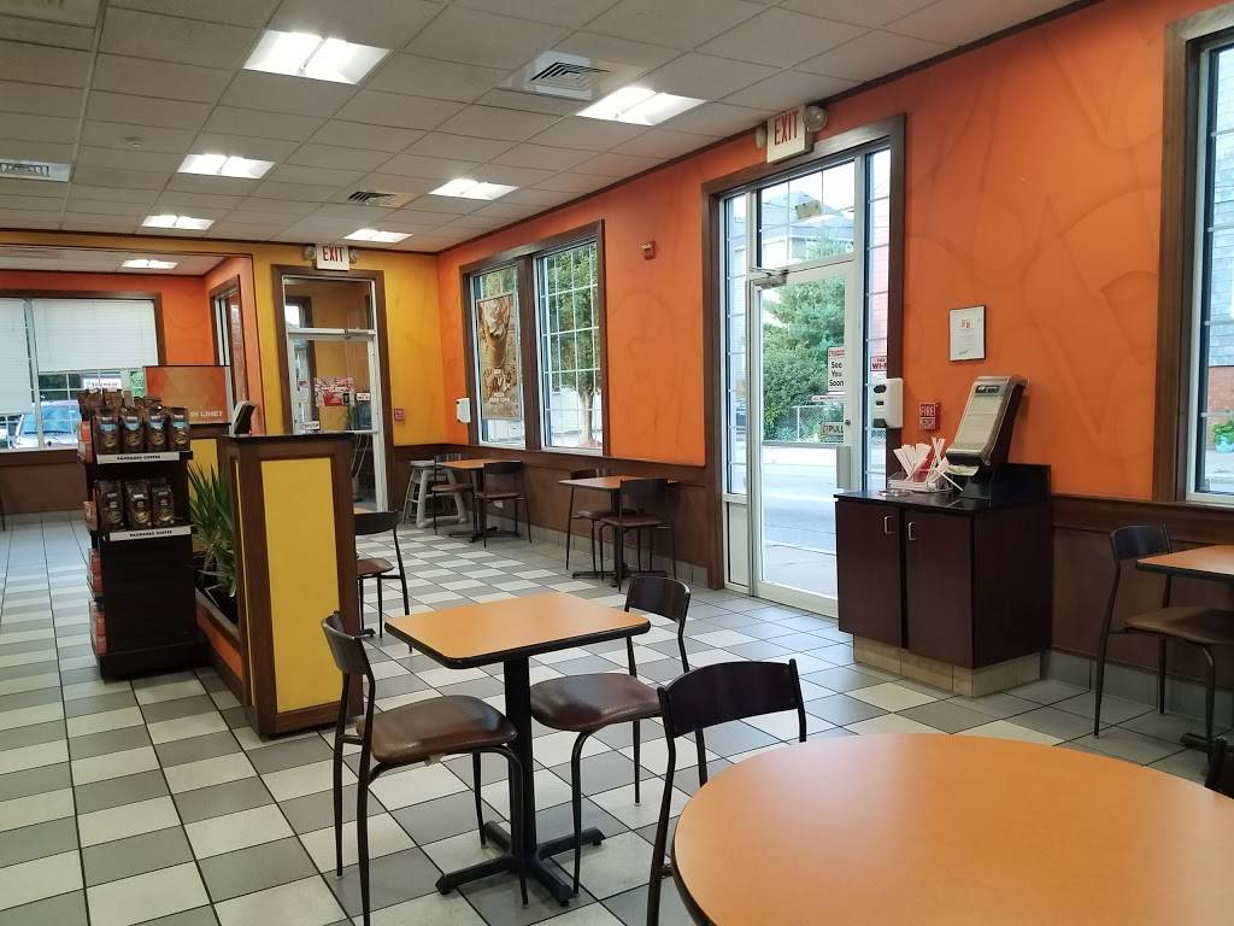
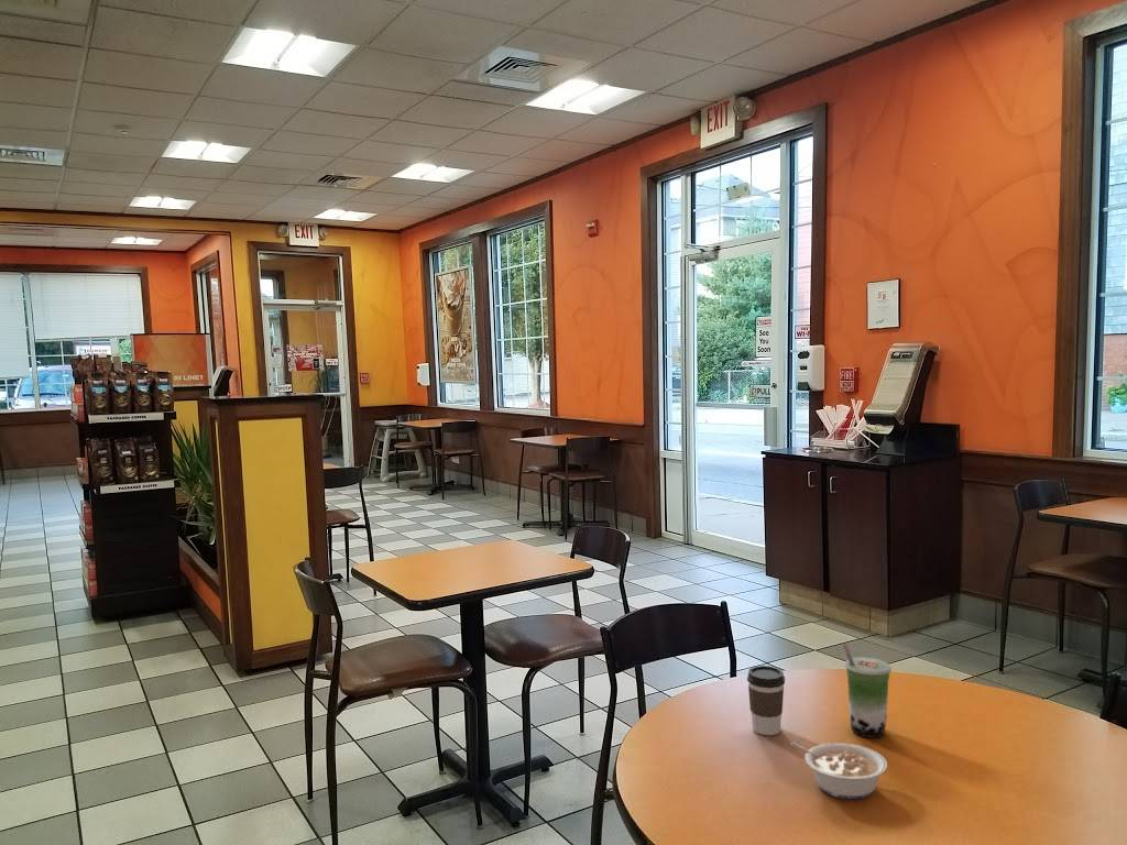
+ beverage cup (867, 687)
+ legume (842, 770)
+ coffee cup (766, 700)
